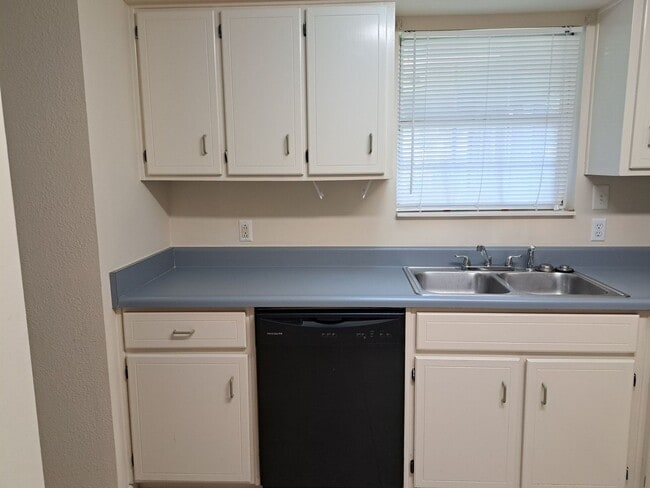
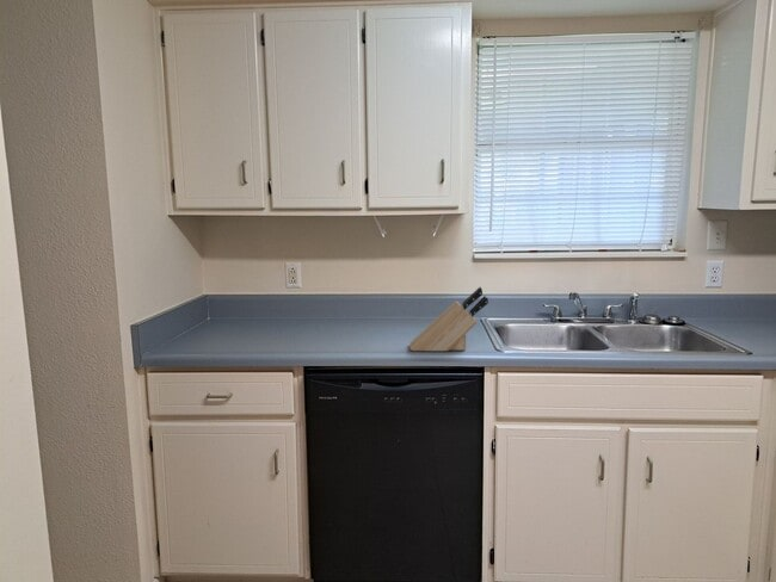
+ knife block (448, 317)
